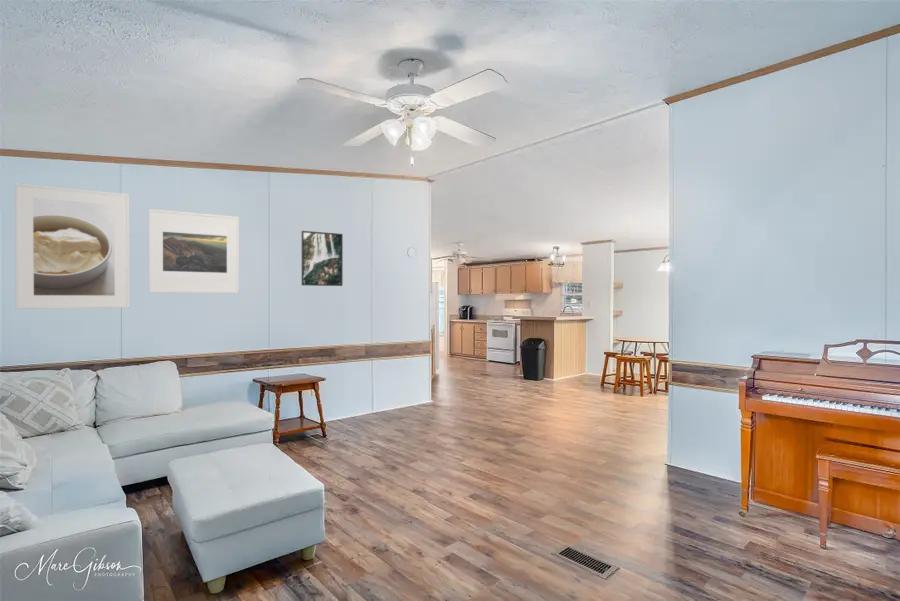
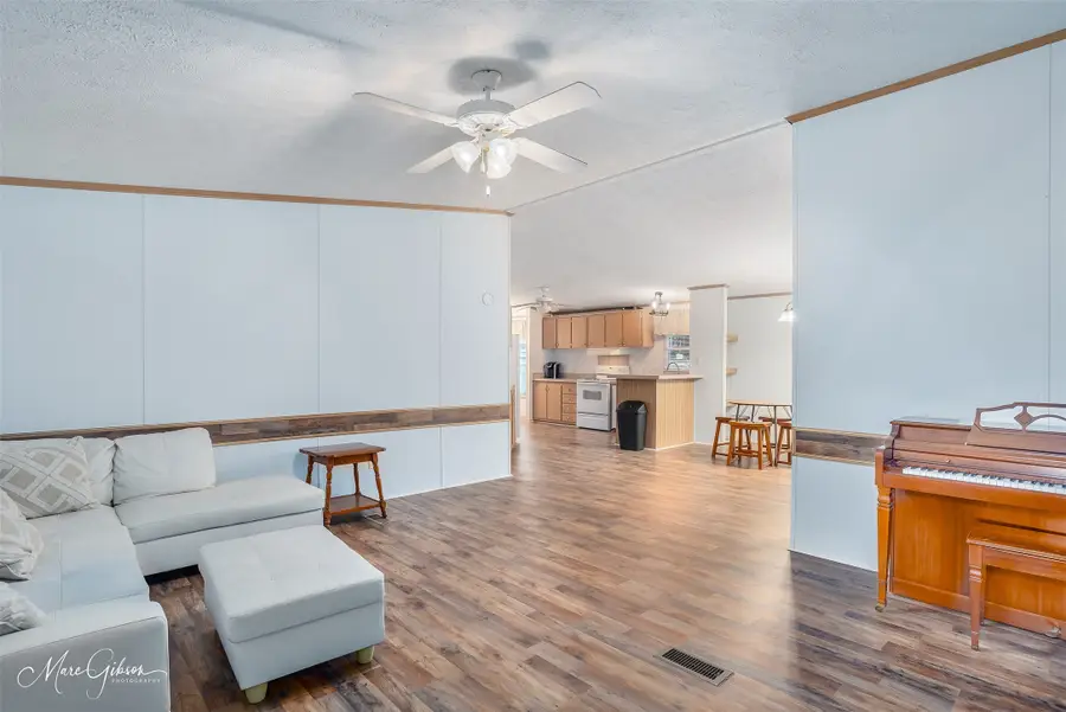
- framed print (322, 259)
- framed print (75, 248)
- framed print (195, 253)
